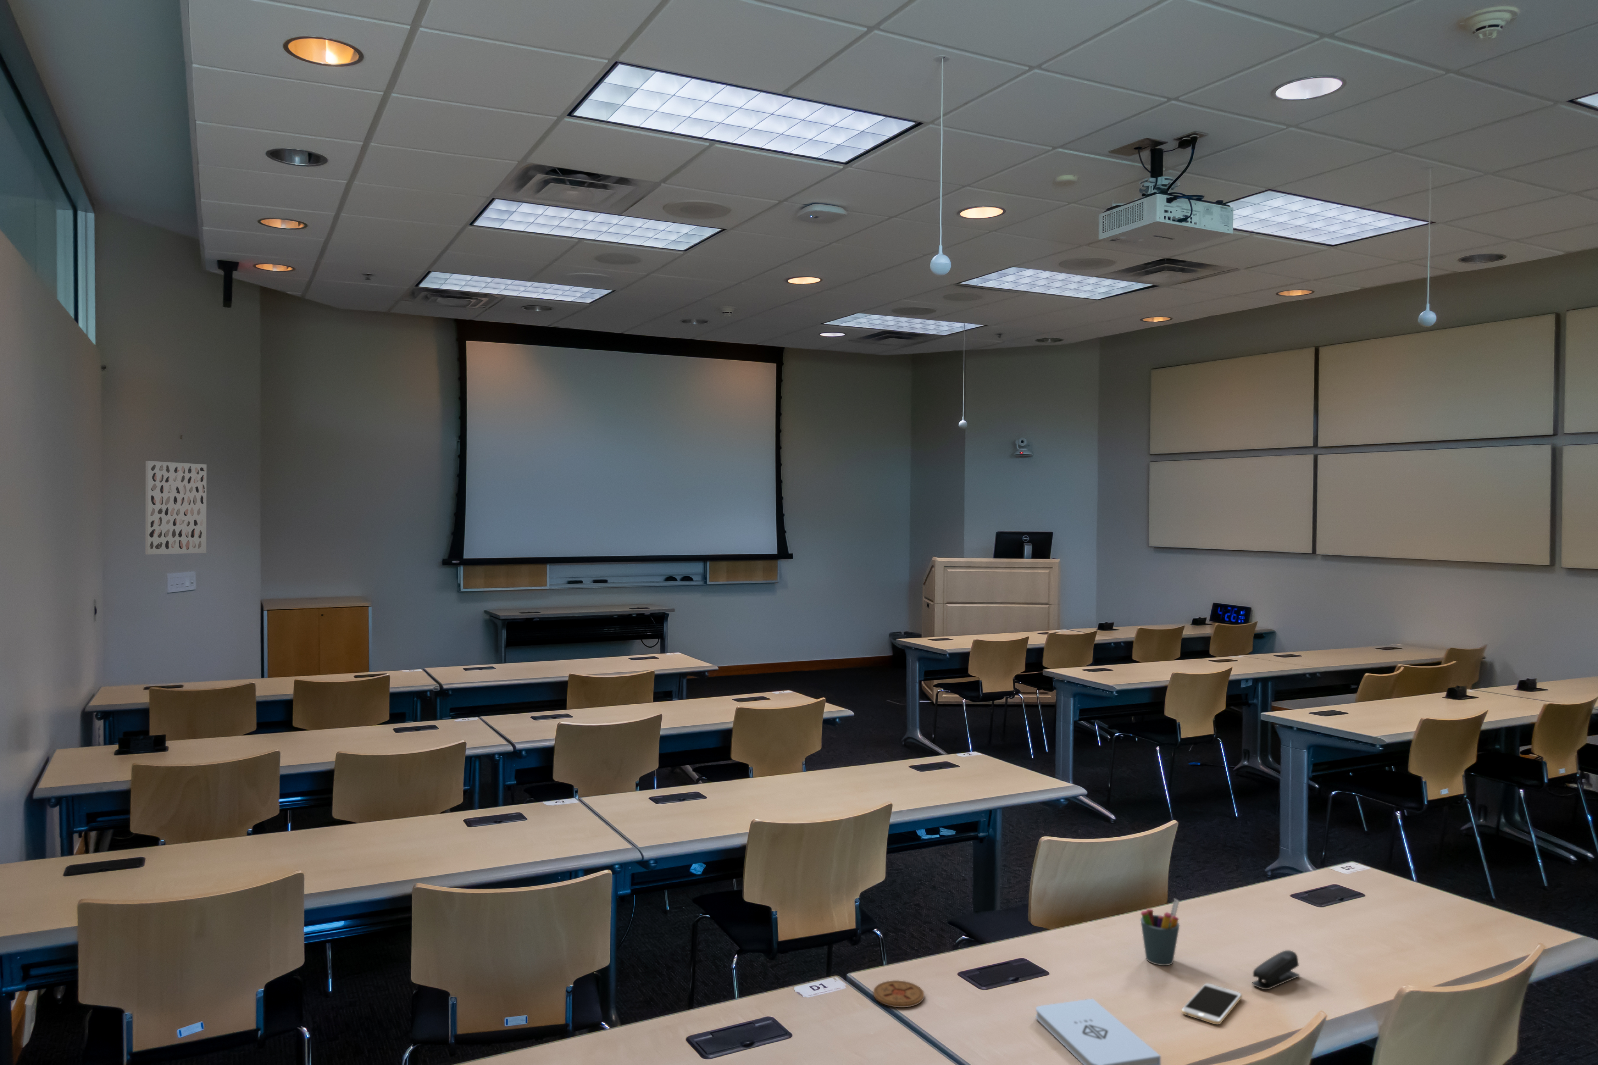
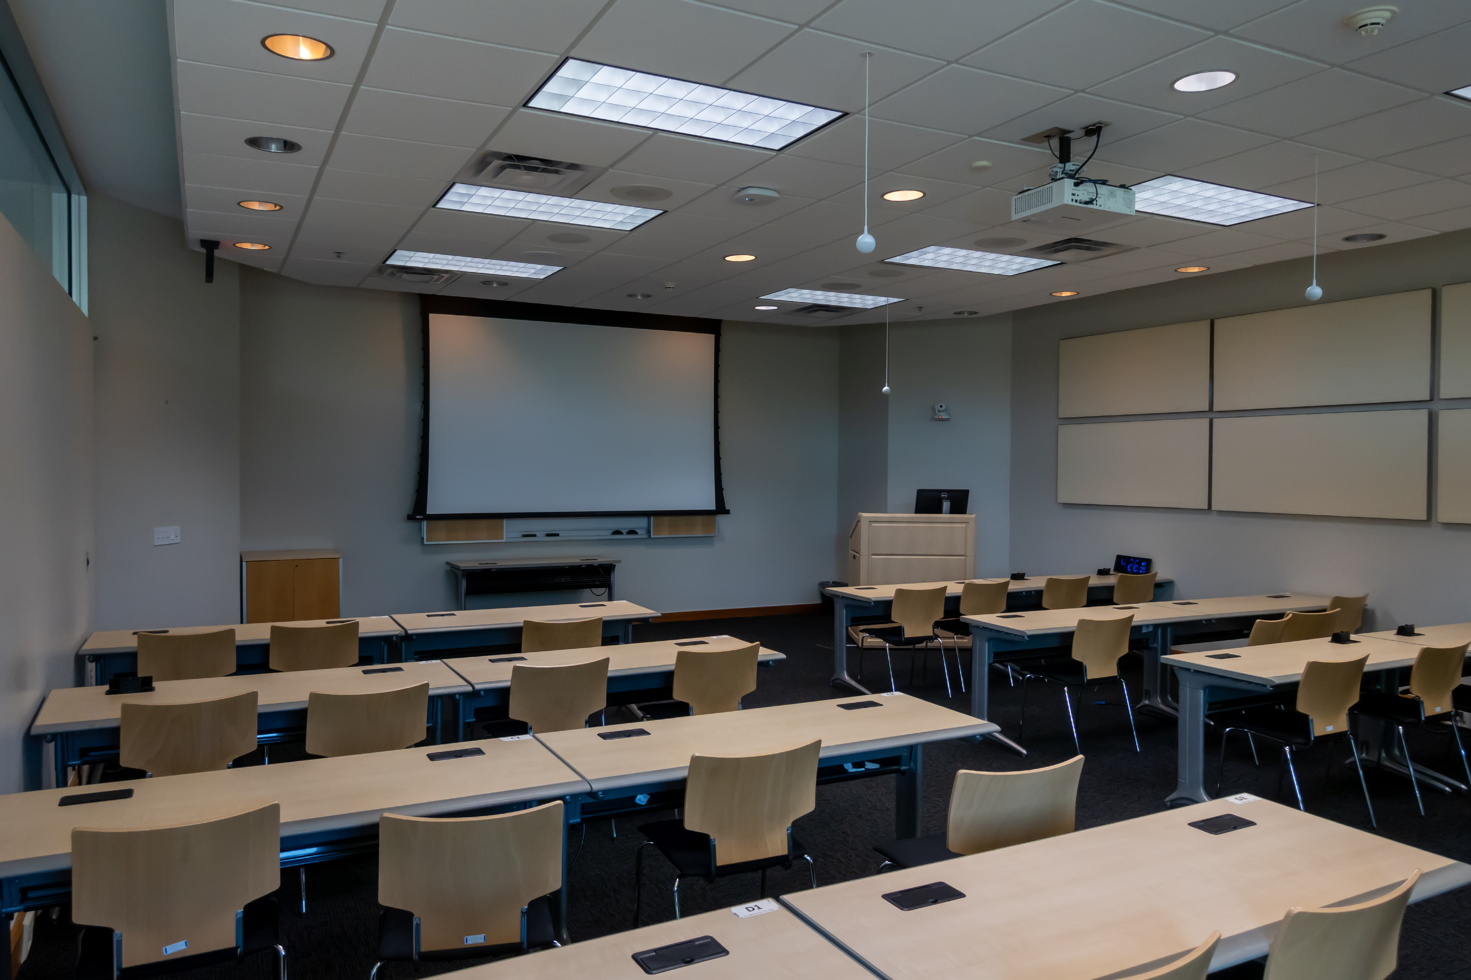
- coaster (899, 994)
- stapler (1276, 969)
- wall art (177, 508)
- pen holder (1160, 931)
- smartphone (1212, 1003)
- notepad (1094, 1034)
